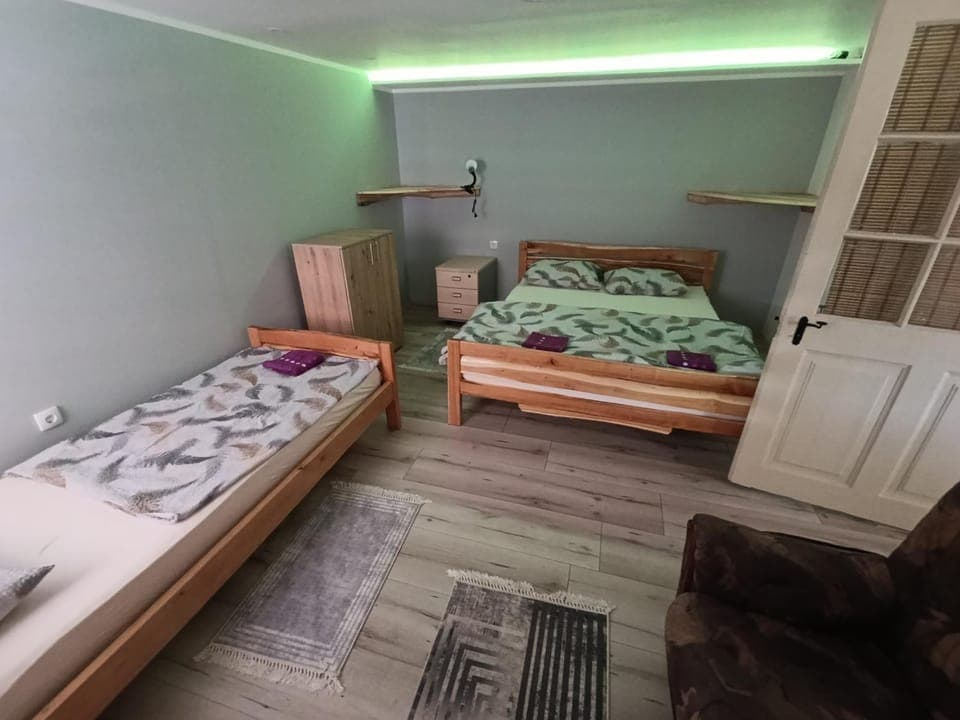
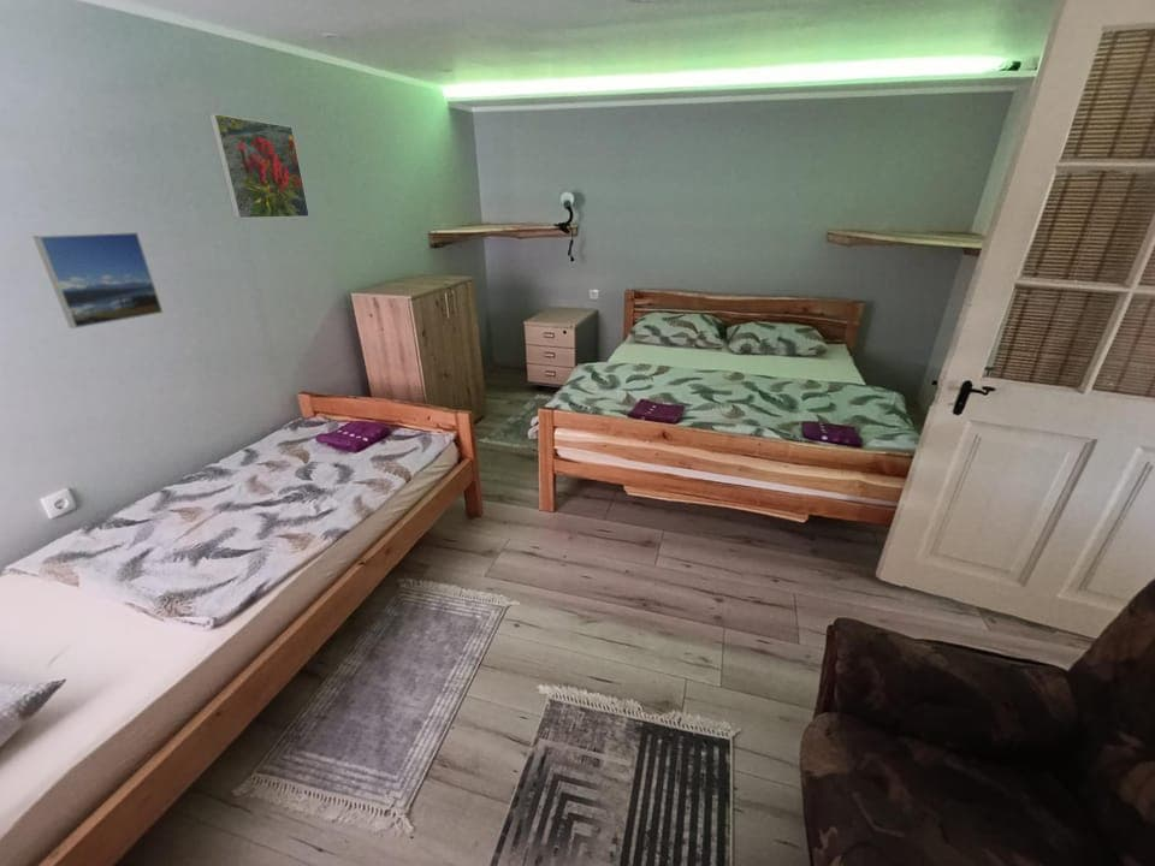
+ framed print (105, 278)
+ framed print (263, 171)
